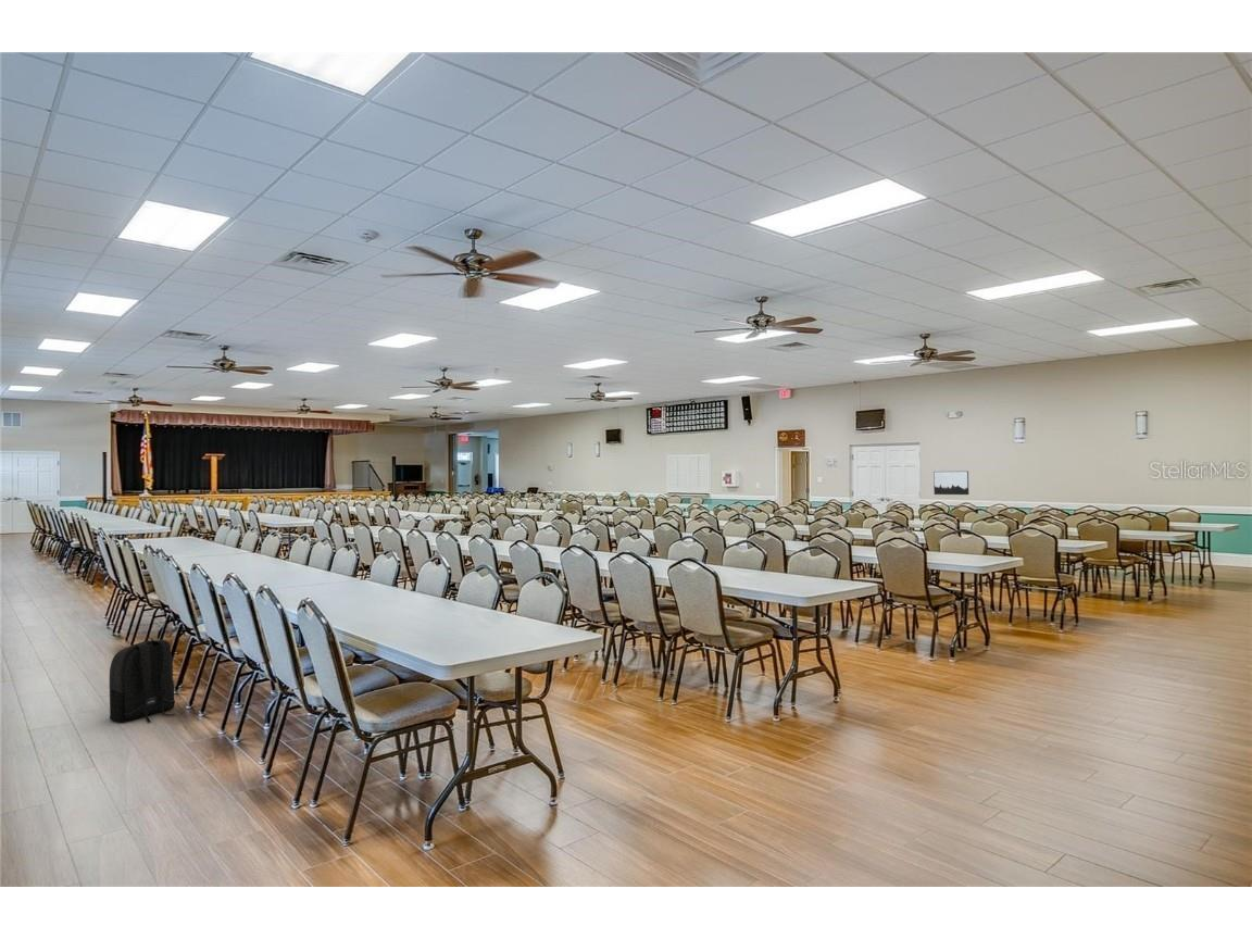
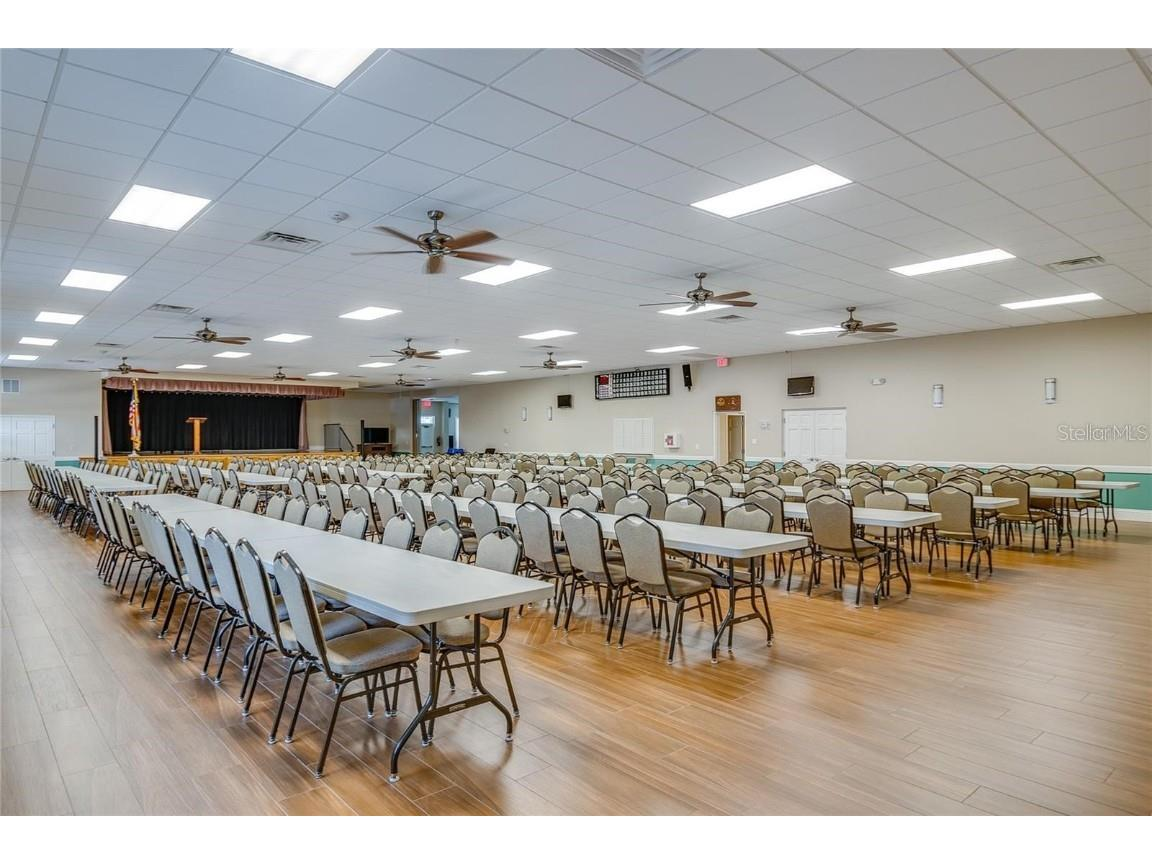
- wall art (951, 483)
- backpack (146, 676)
